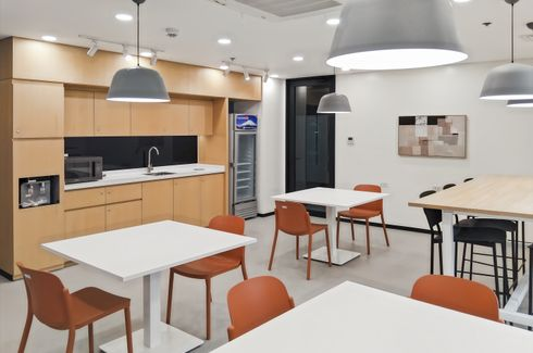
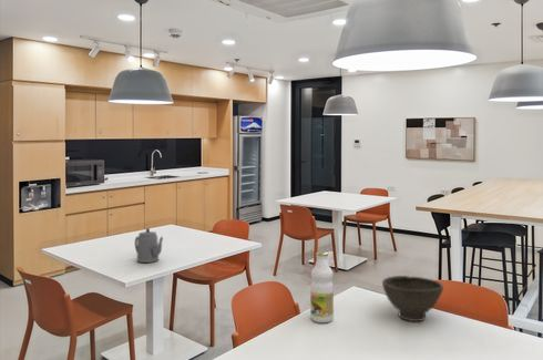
+ teapot (148, 244)
+ bottle (321, 286)
+ bowl (411, 299)
